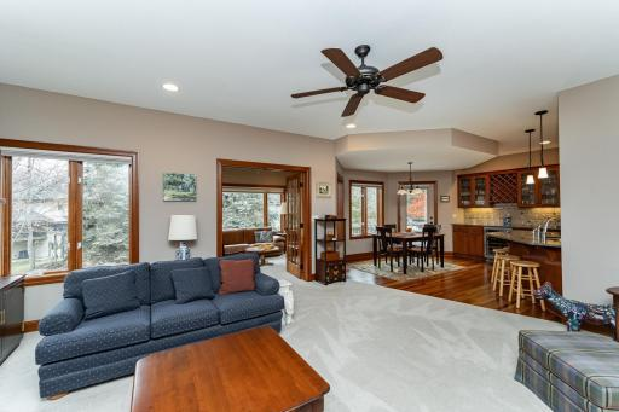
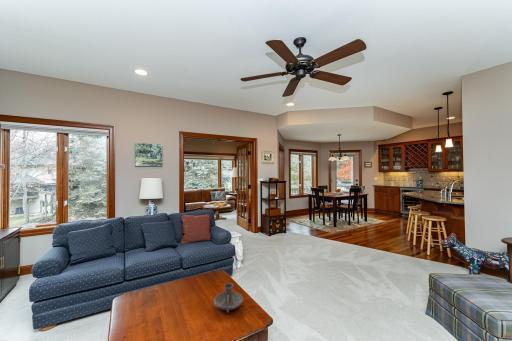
+ candle holder (228, 296)
